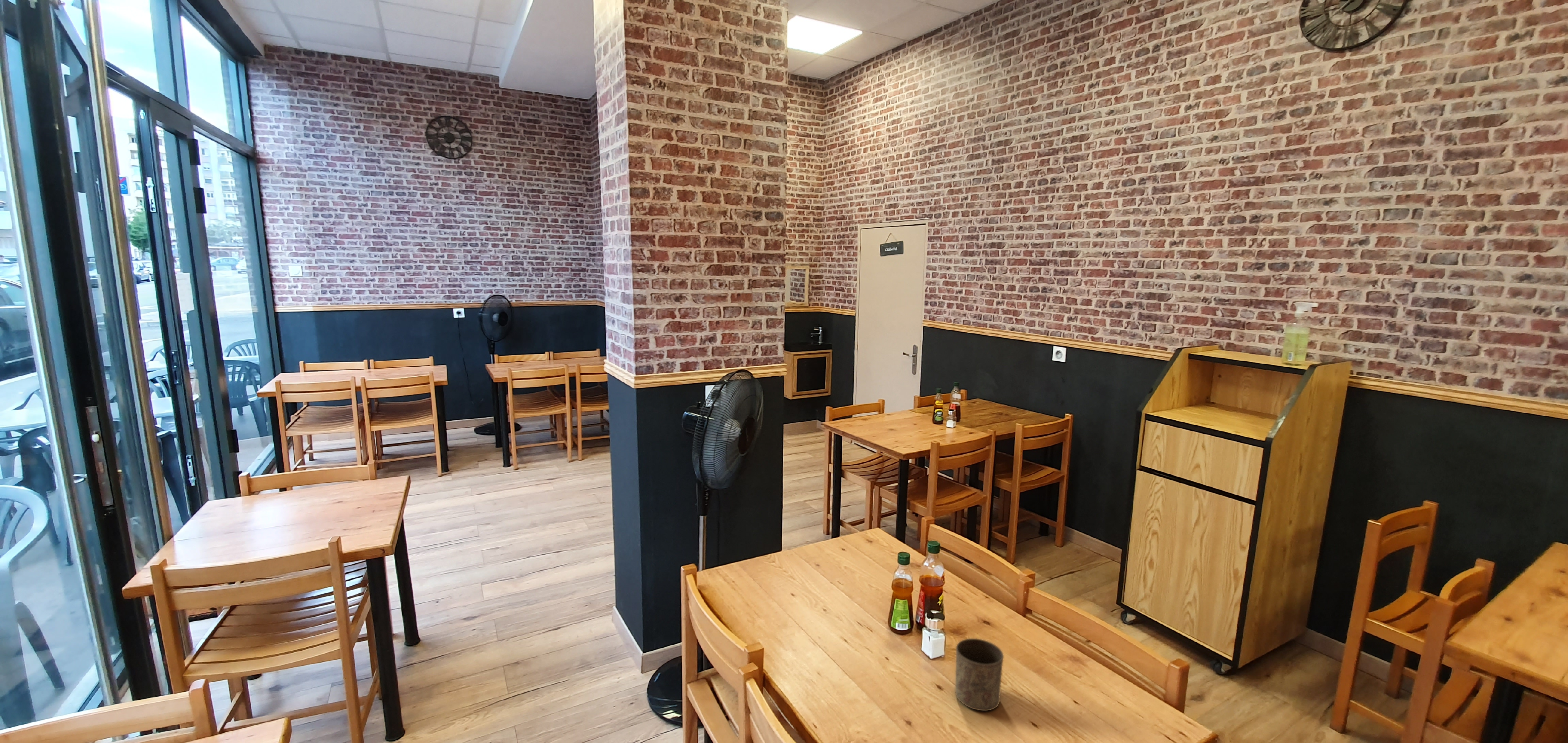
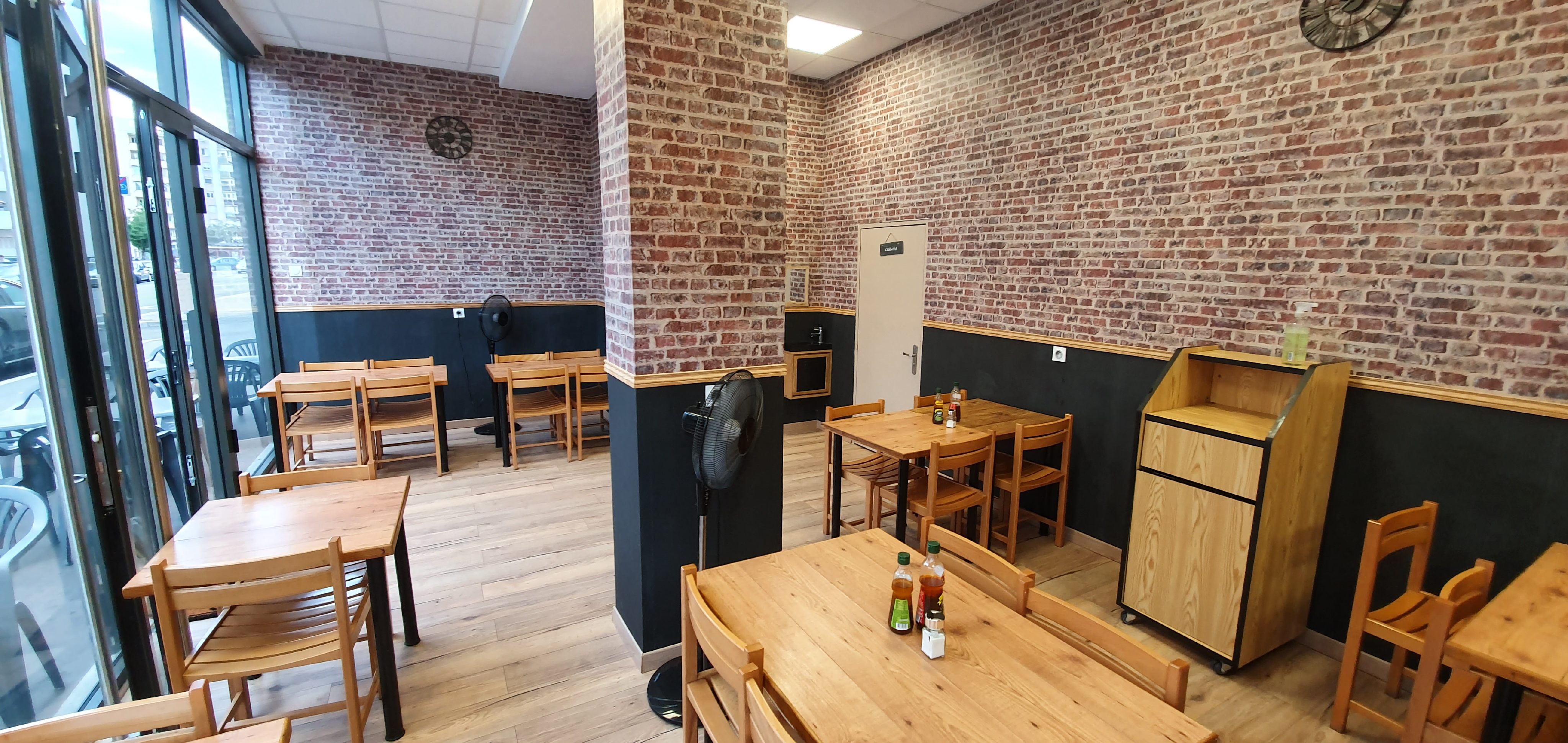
- cup (978, 674)
